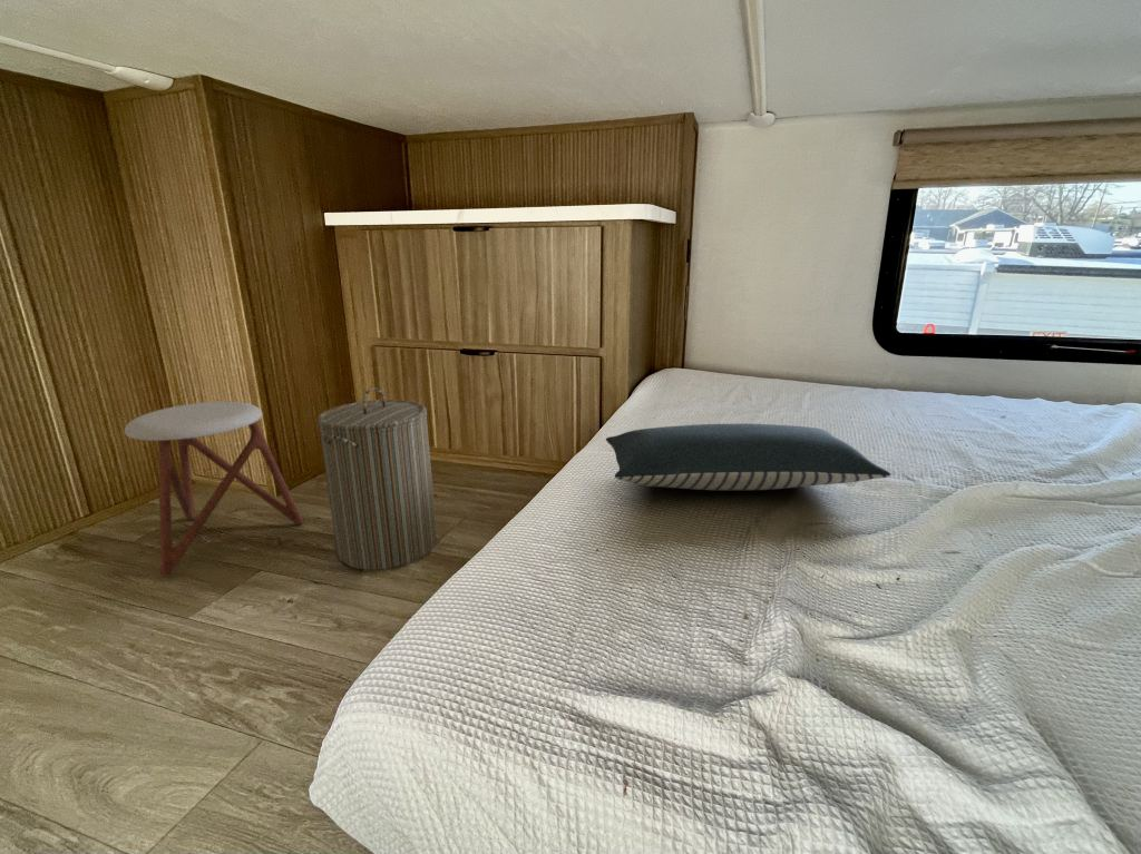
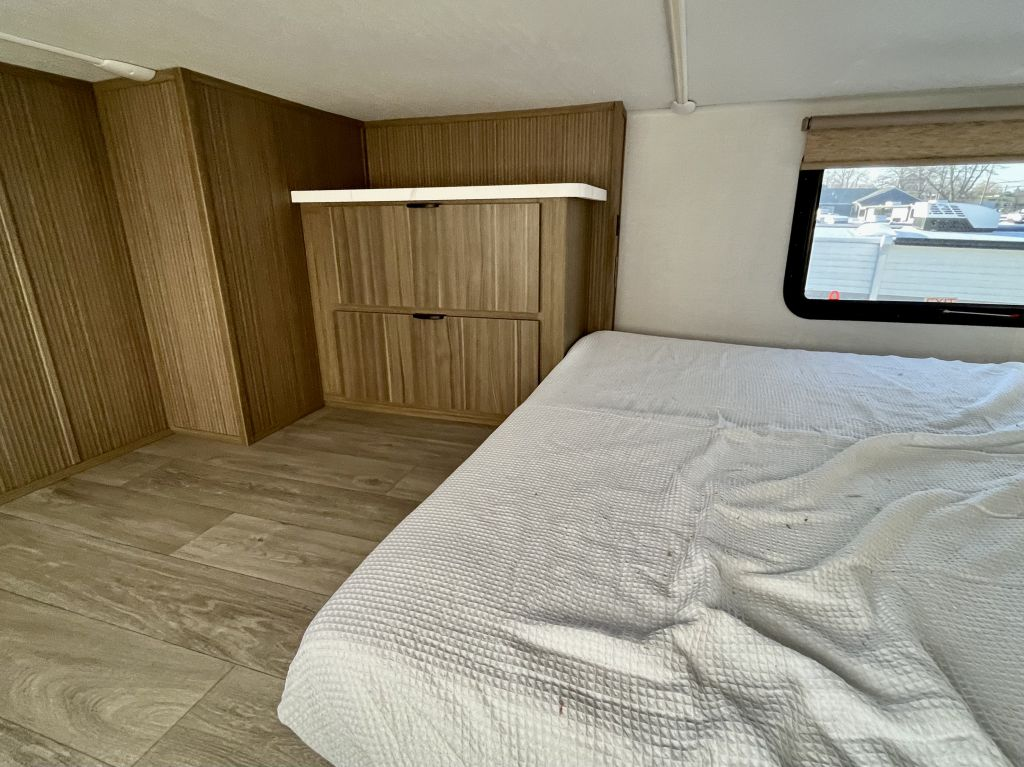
- laundry hamper (379, 470)
- stool (224, 477)
- pillow (733, 455)
